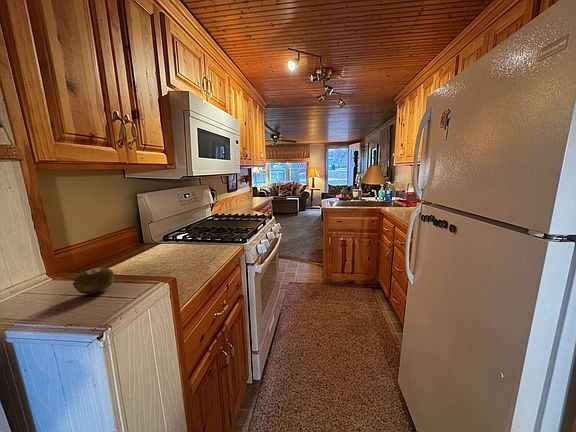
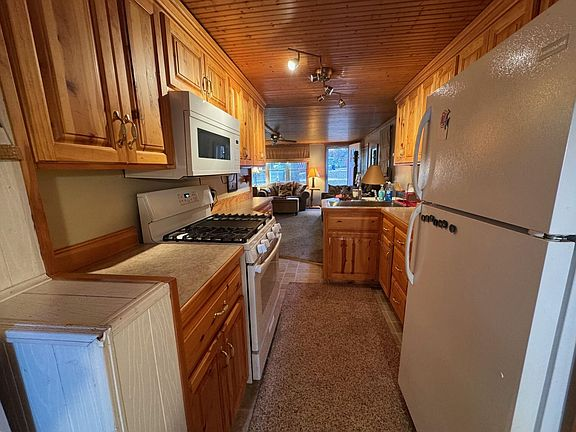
- fruit (95, 280)
